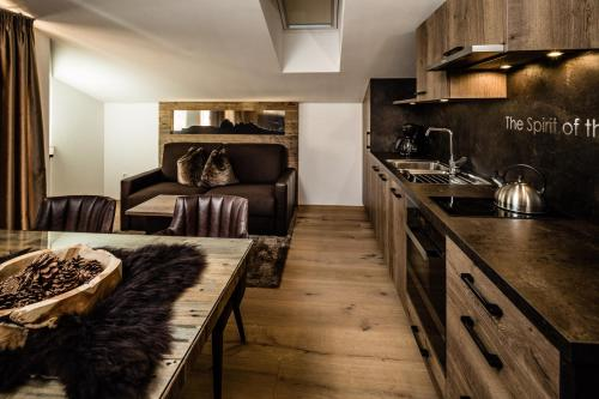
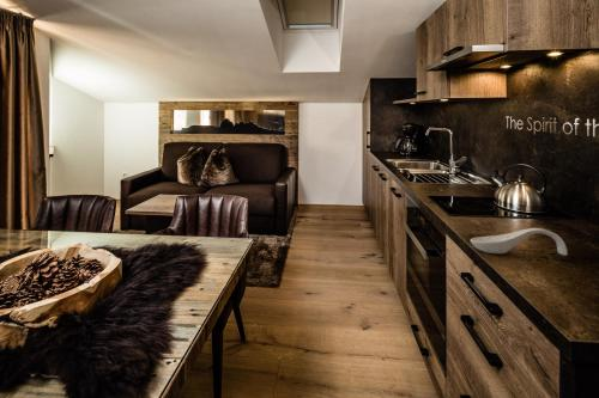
+ spoon rest (515, 240)
